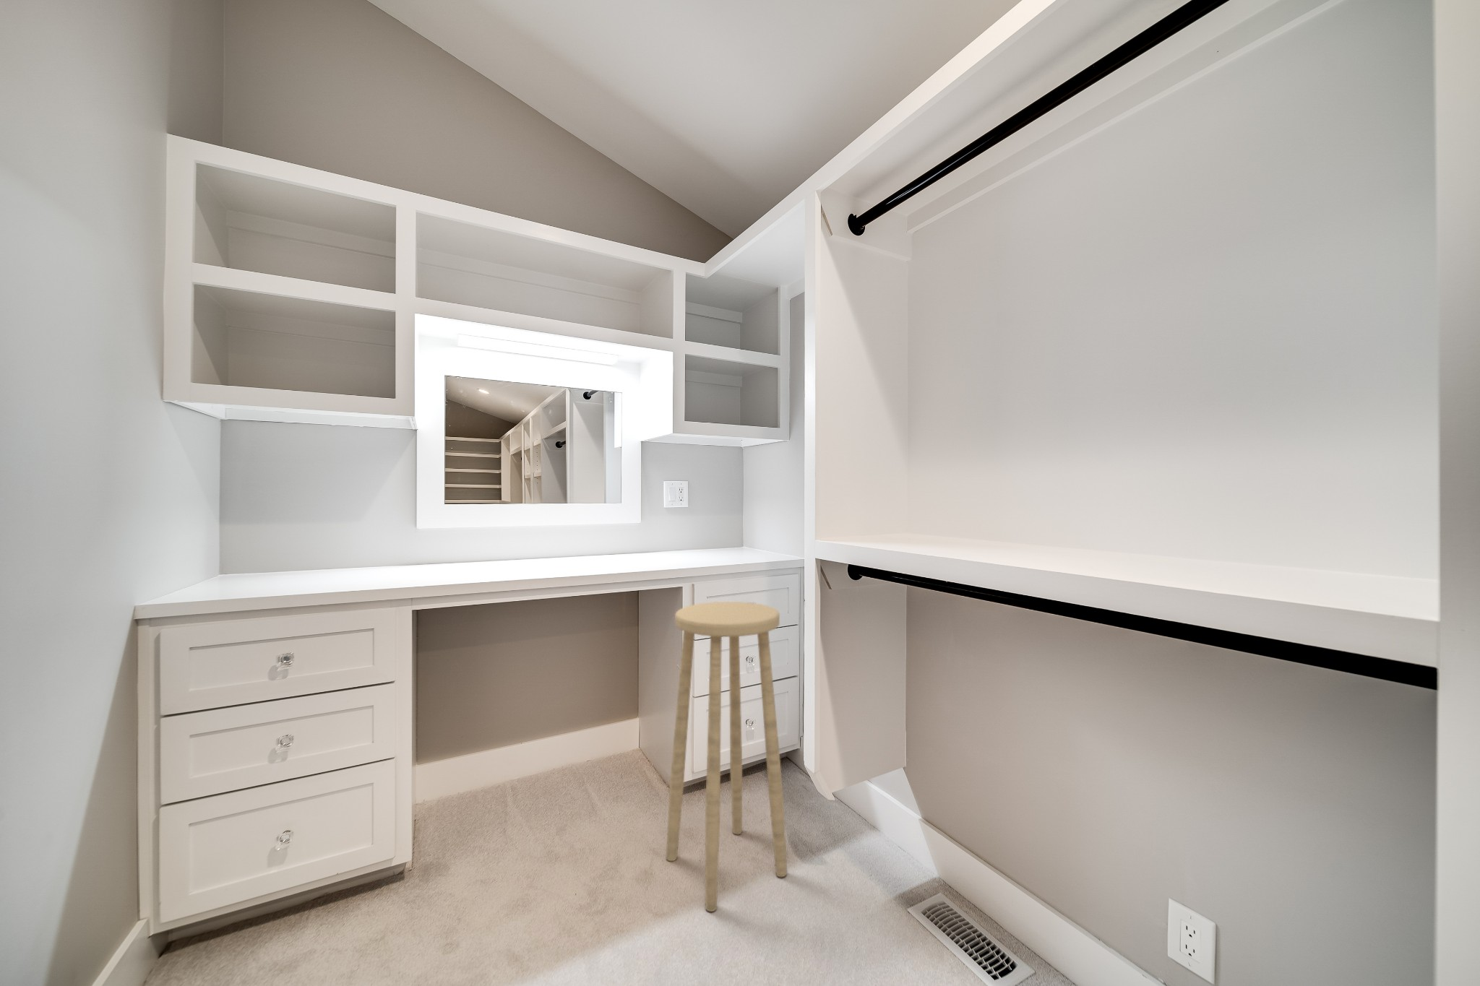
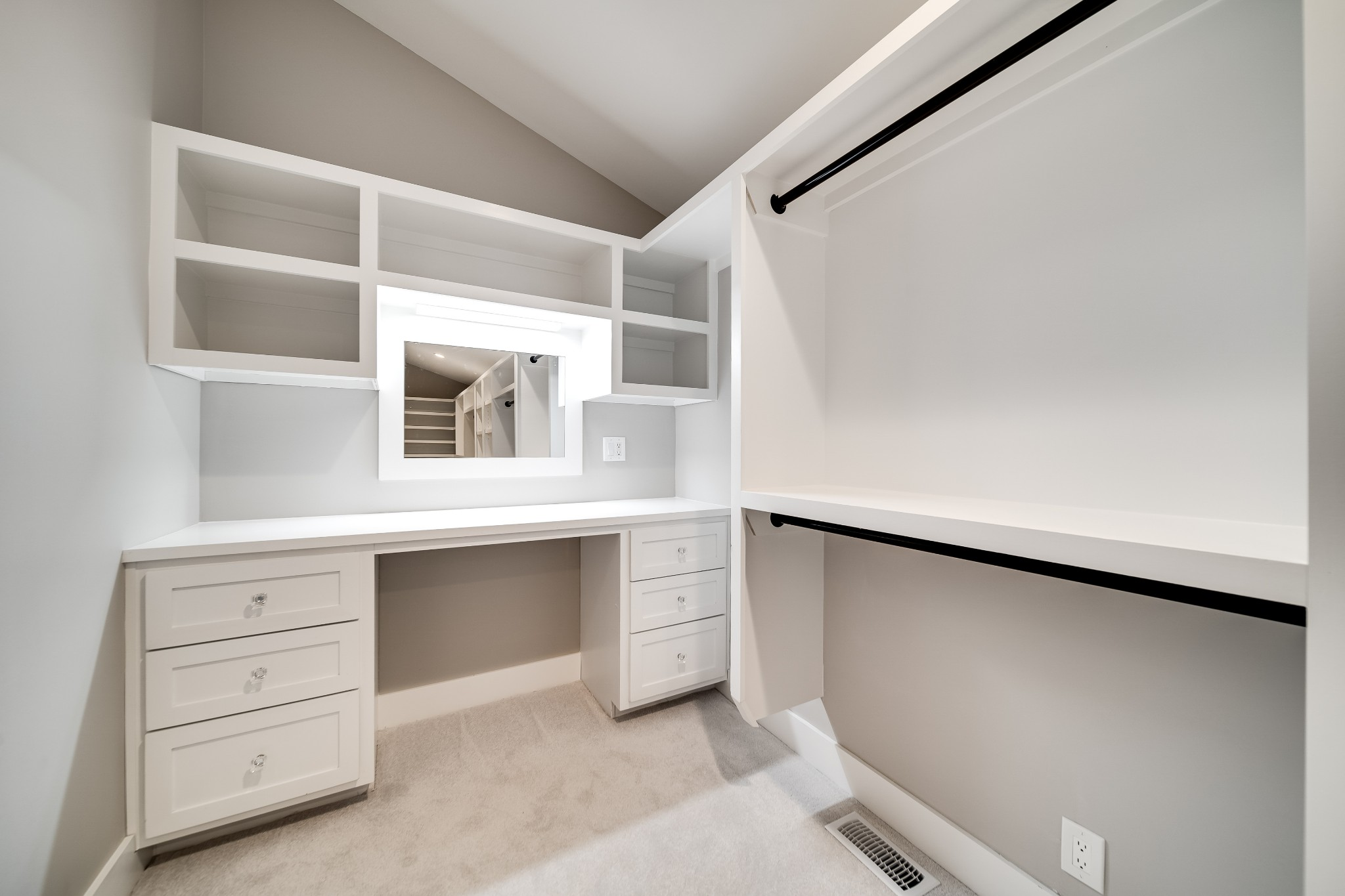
- stool (730, 738)
